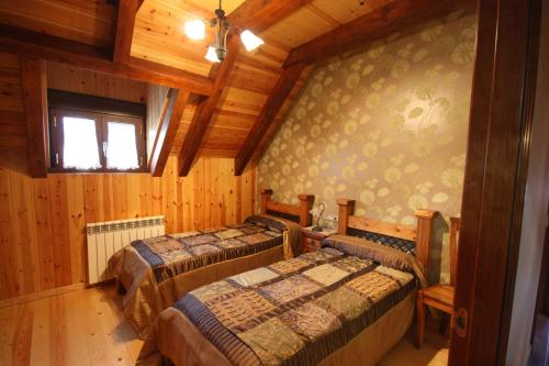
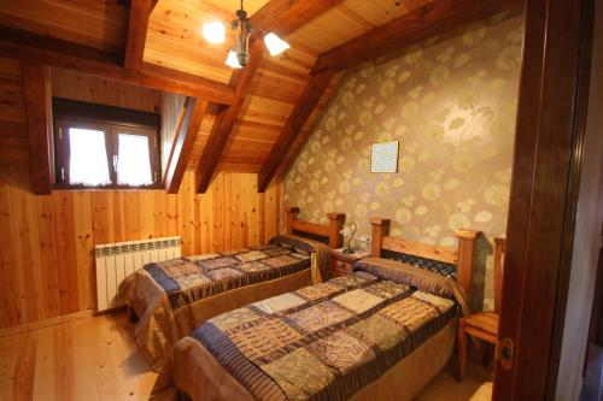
+ wall art (384, 158)
